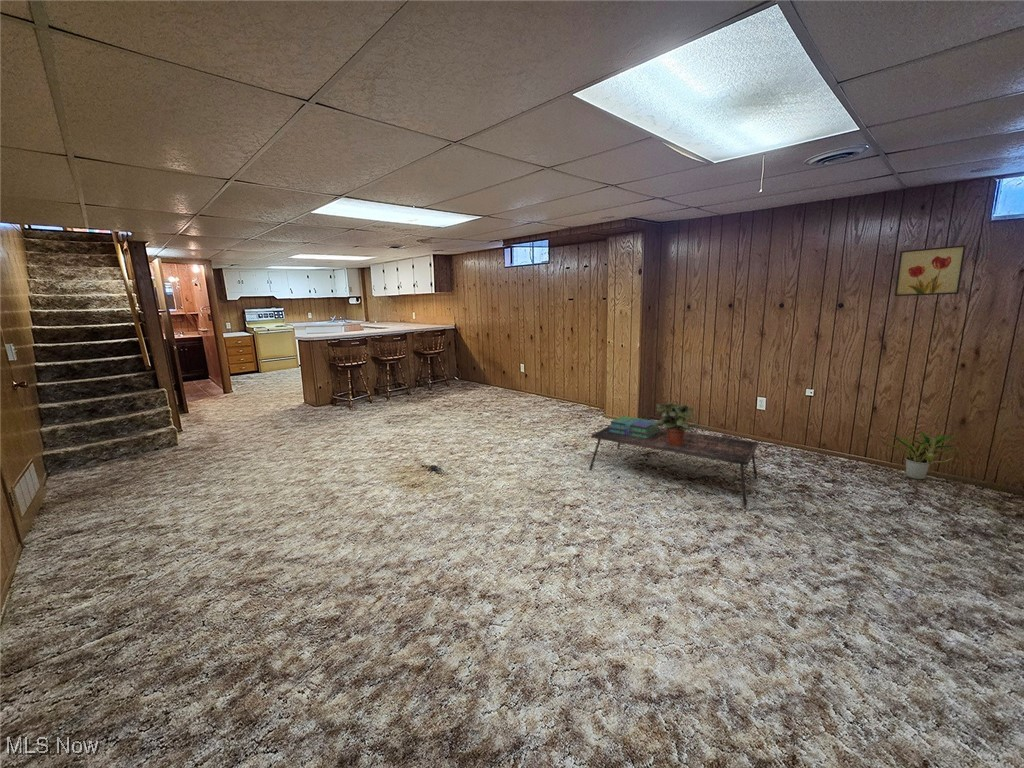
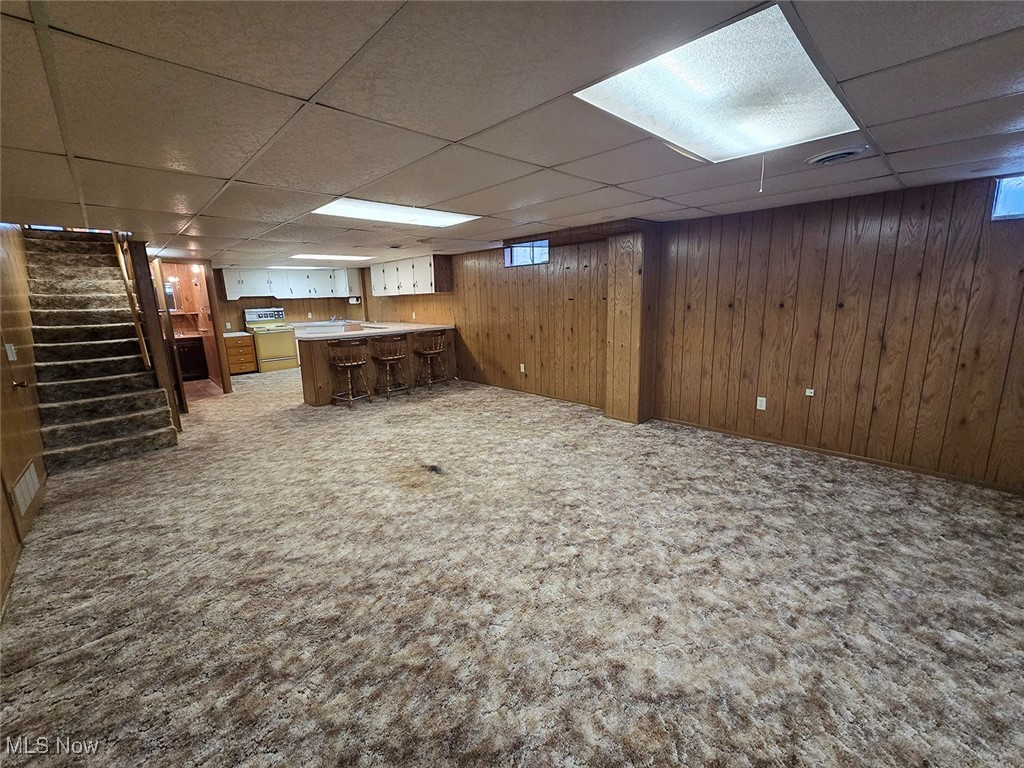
- stack of books (633, 426)
- wall art (928, 271)
- coffee table (671, 451)
- potted plant (923, 454)
- potted plant (677, 422)
